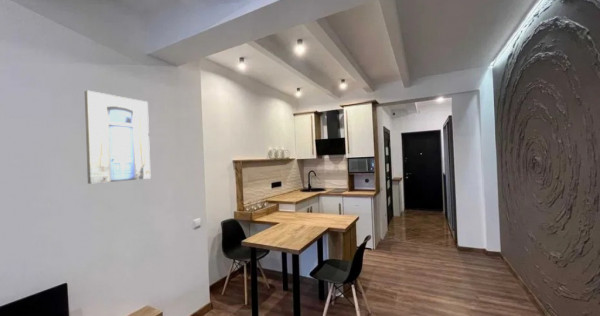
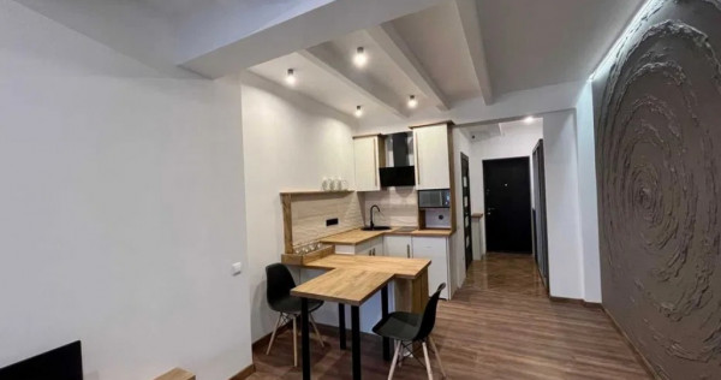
- wall art (120, 138)
